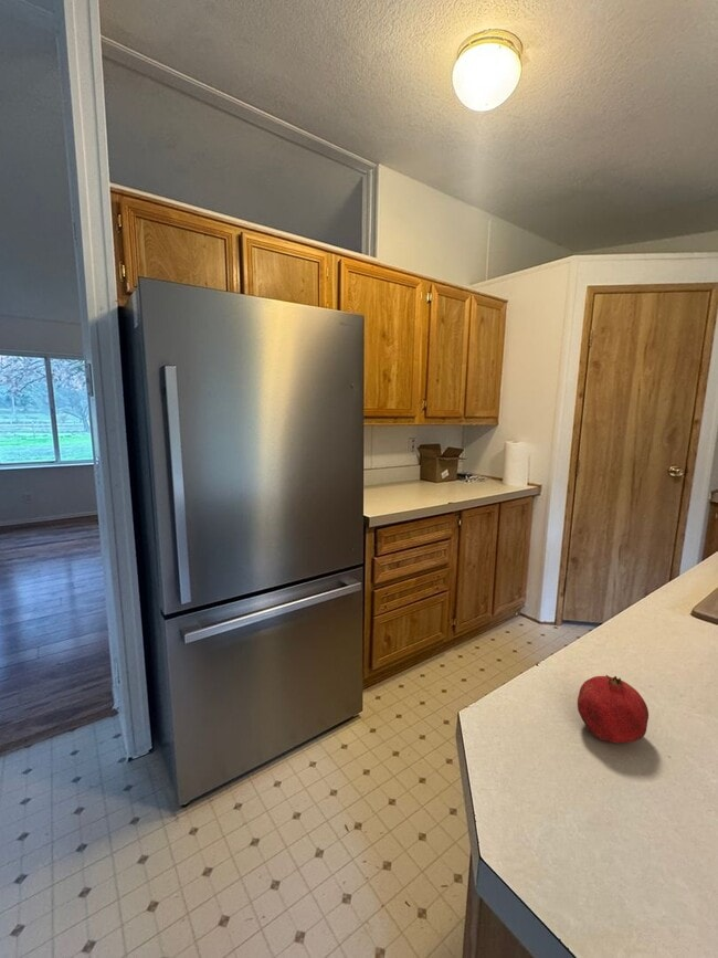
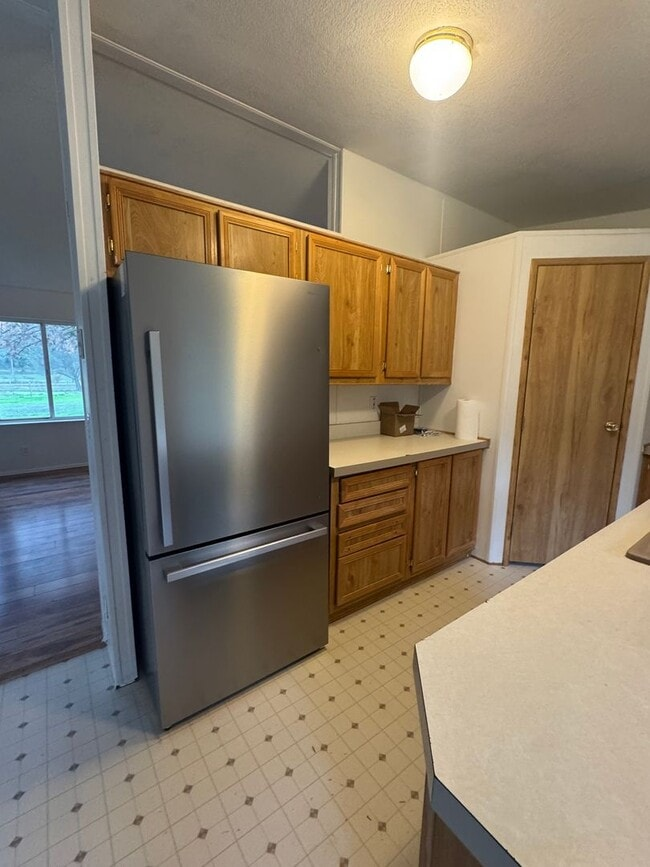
- fruit (612, 703)
